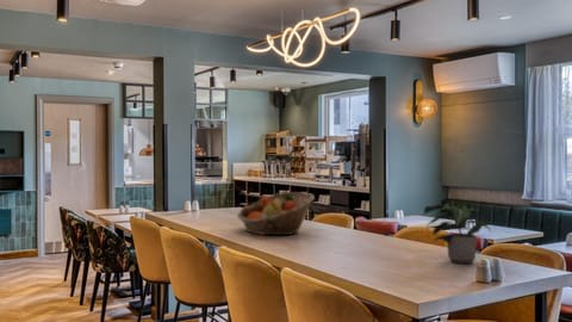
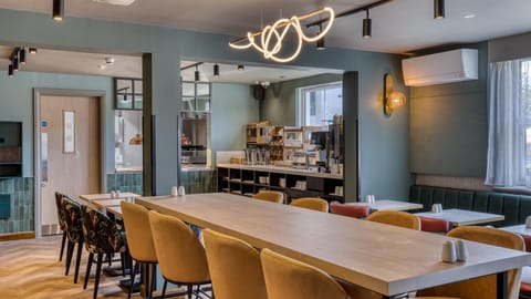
- fruit basket (275, 212)
- potted plant (454, 233)
